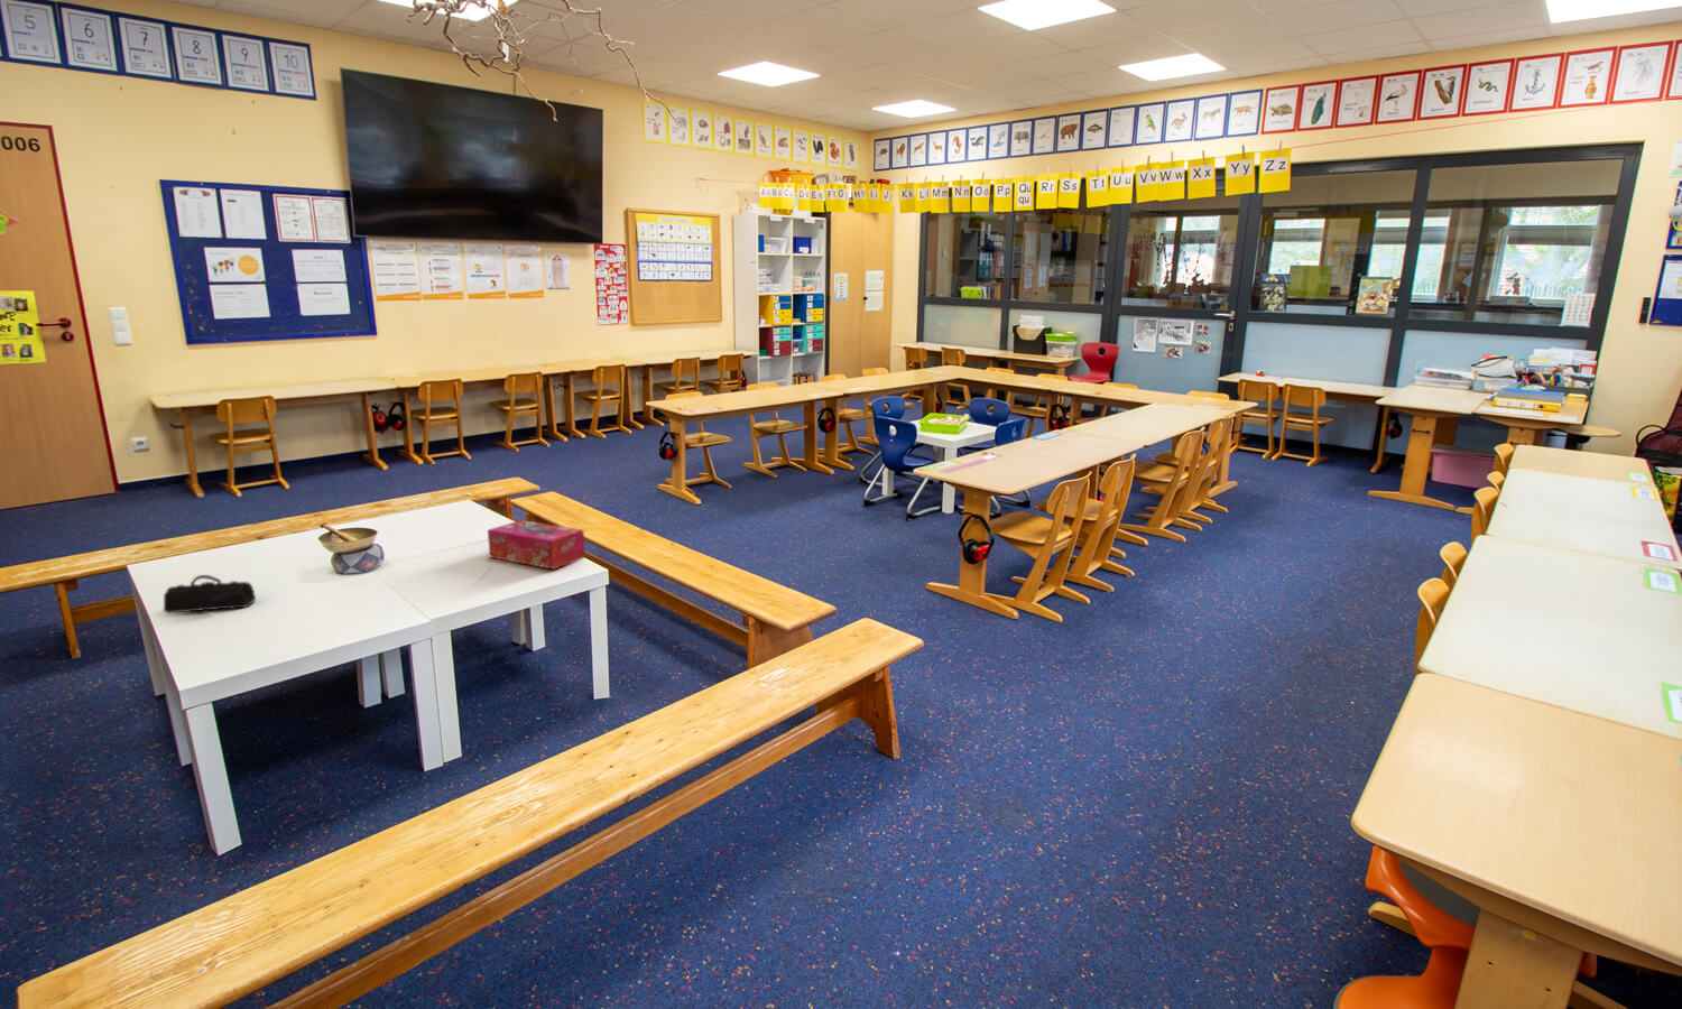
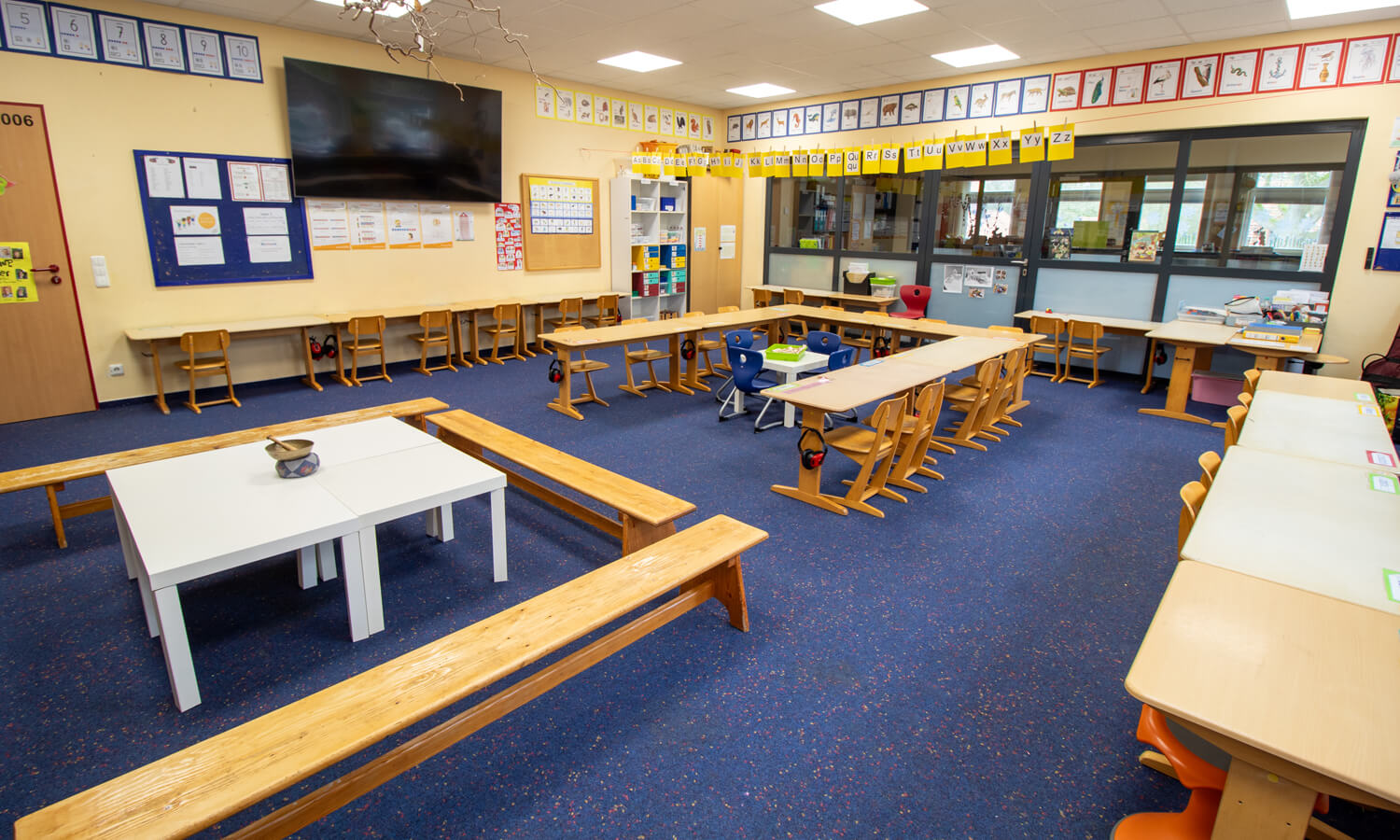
- tissue box (536, 543)
- pencil case (209, 591)
